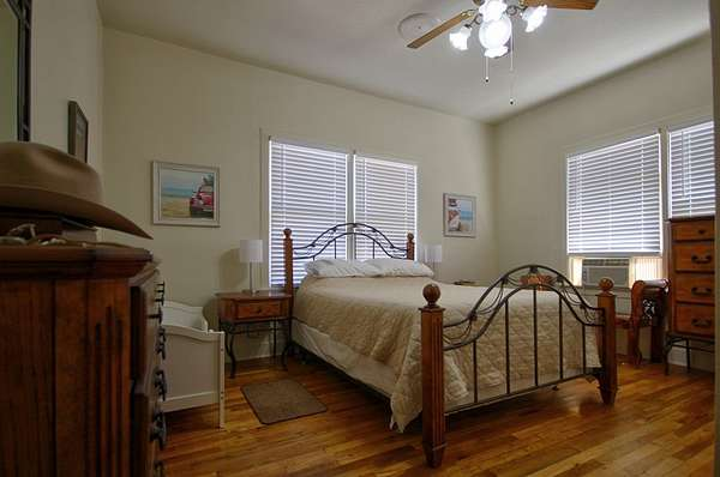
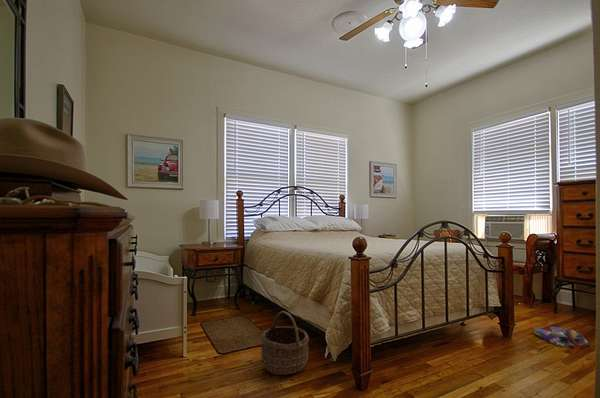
+ slippers (560, 334)
+ wicker basket (284, 339)
